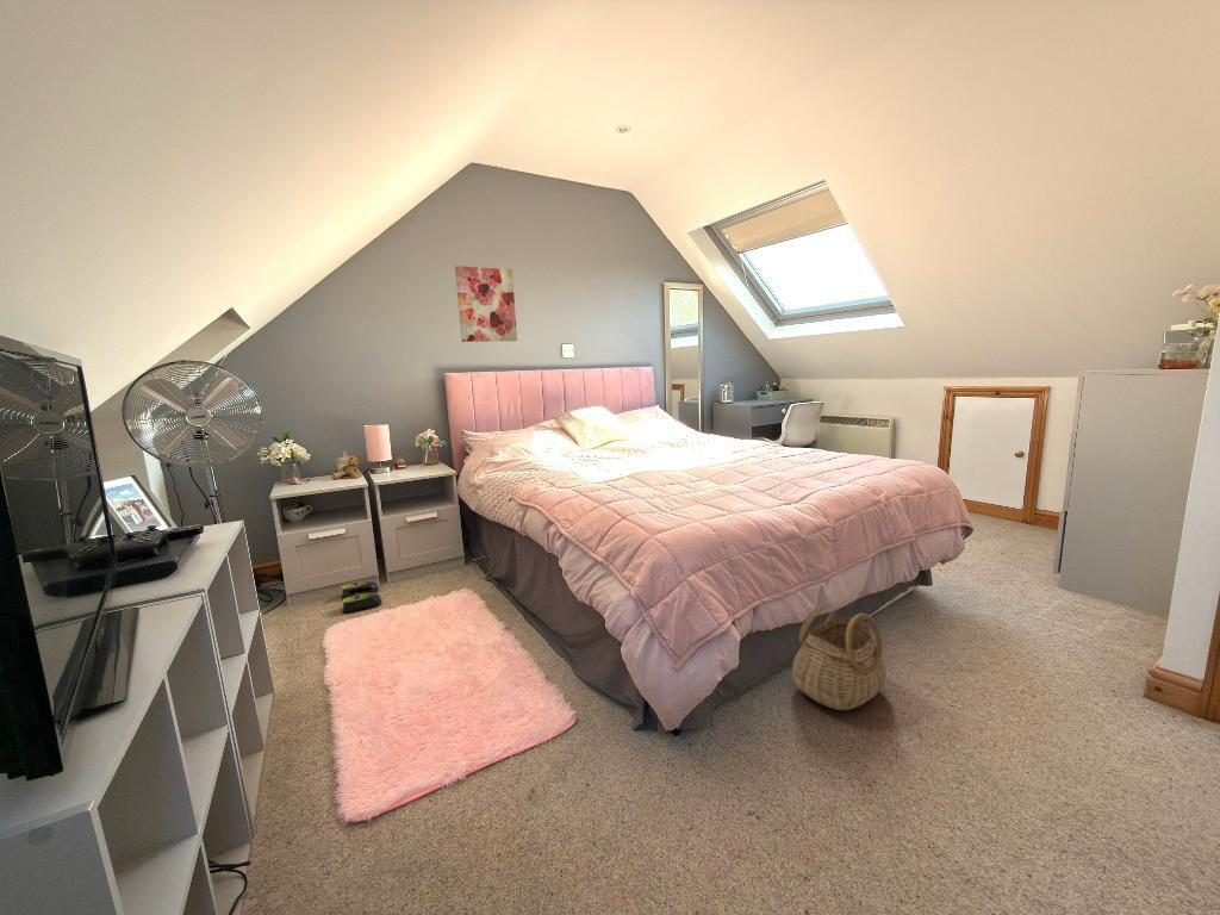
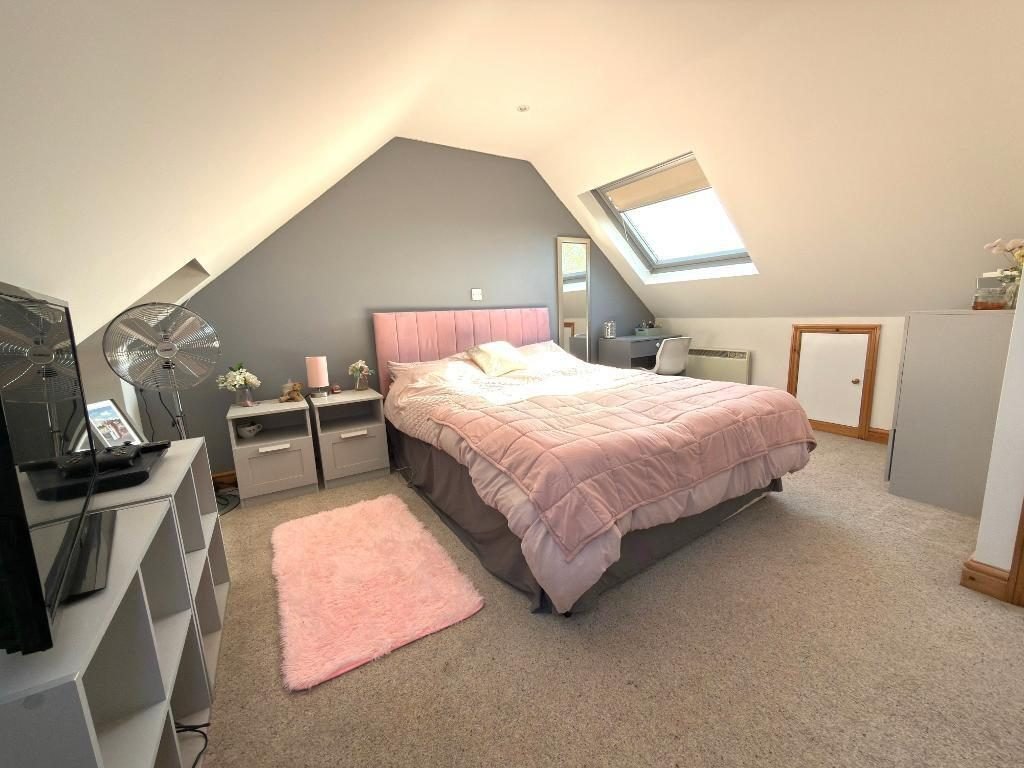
- slippers (360, 593)
- wall art (487, 305)
- basket (839, 649)
